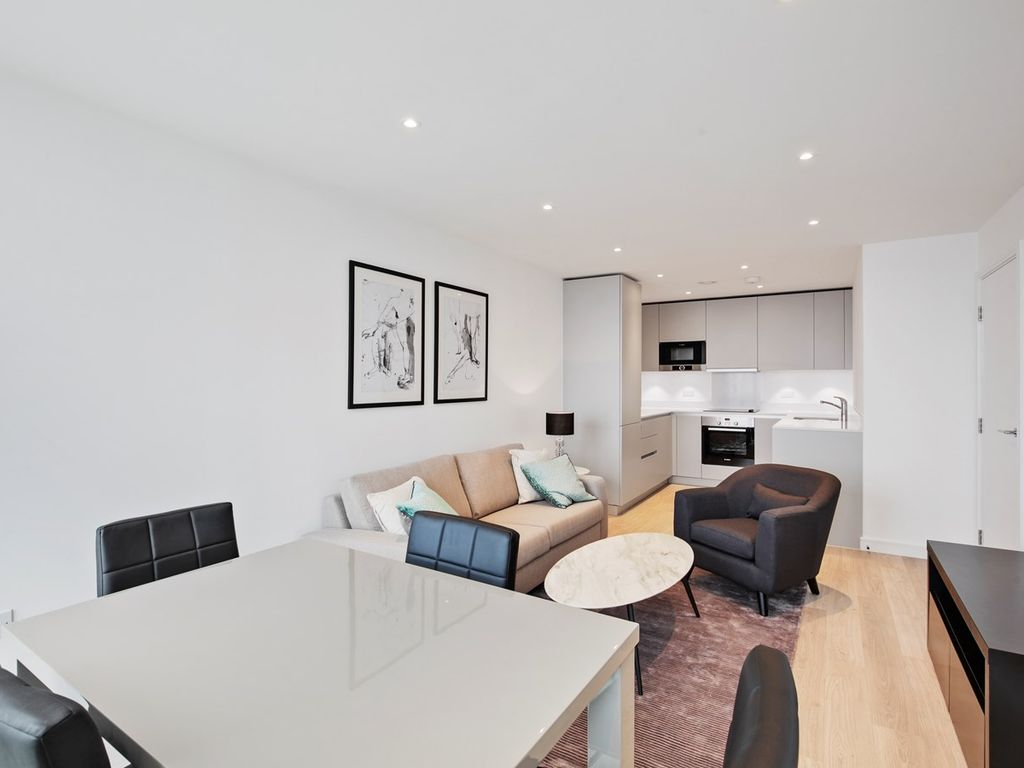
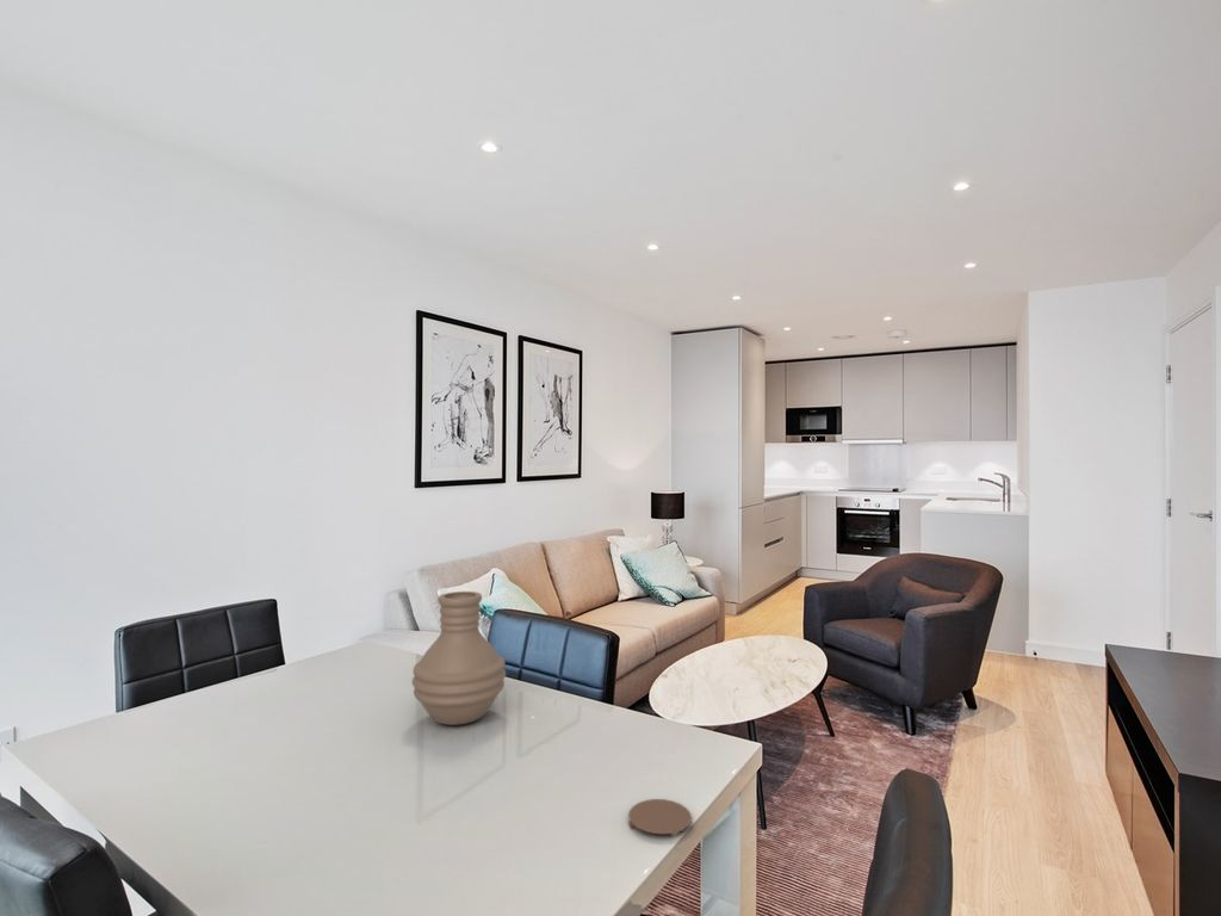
+ coaster (659, 819)
+ vase (459, 656)
